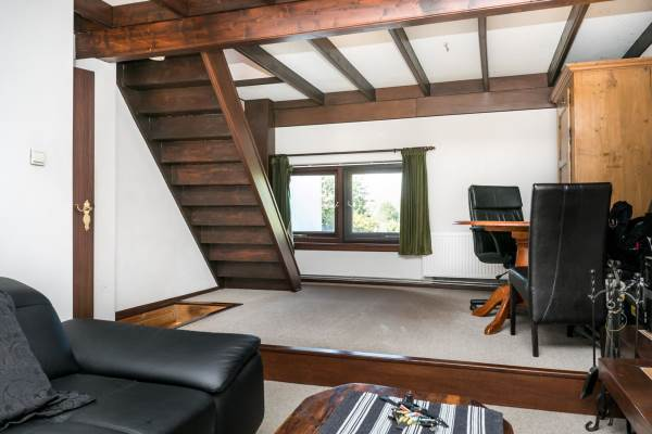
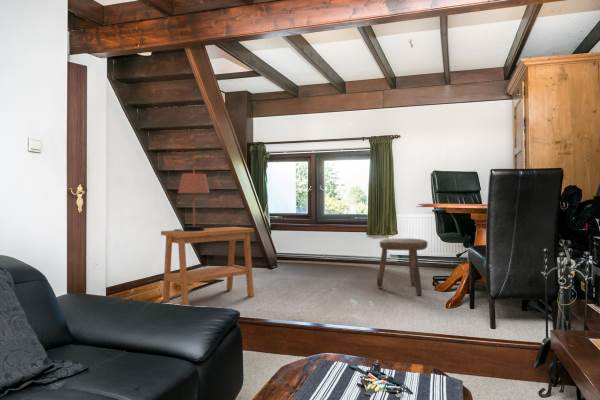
+ stool (409, 265)
+ table lamp (193, 199)
+ side table (209, 268)
